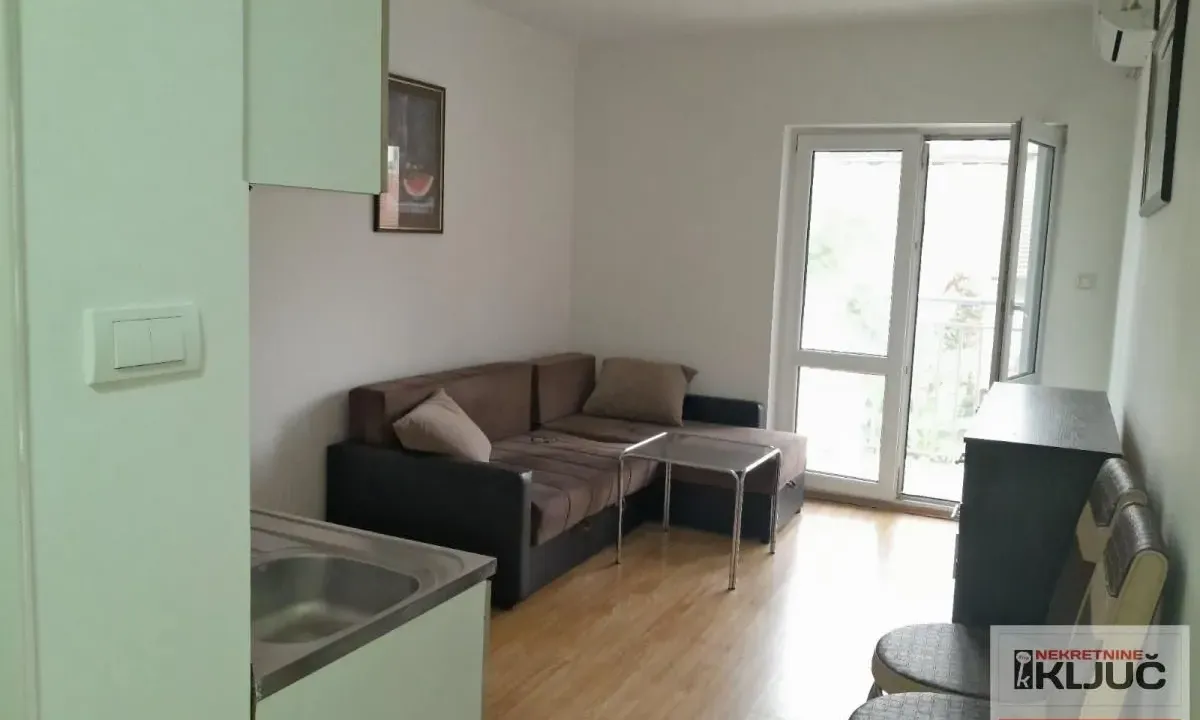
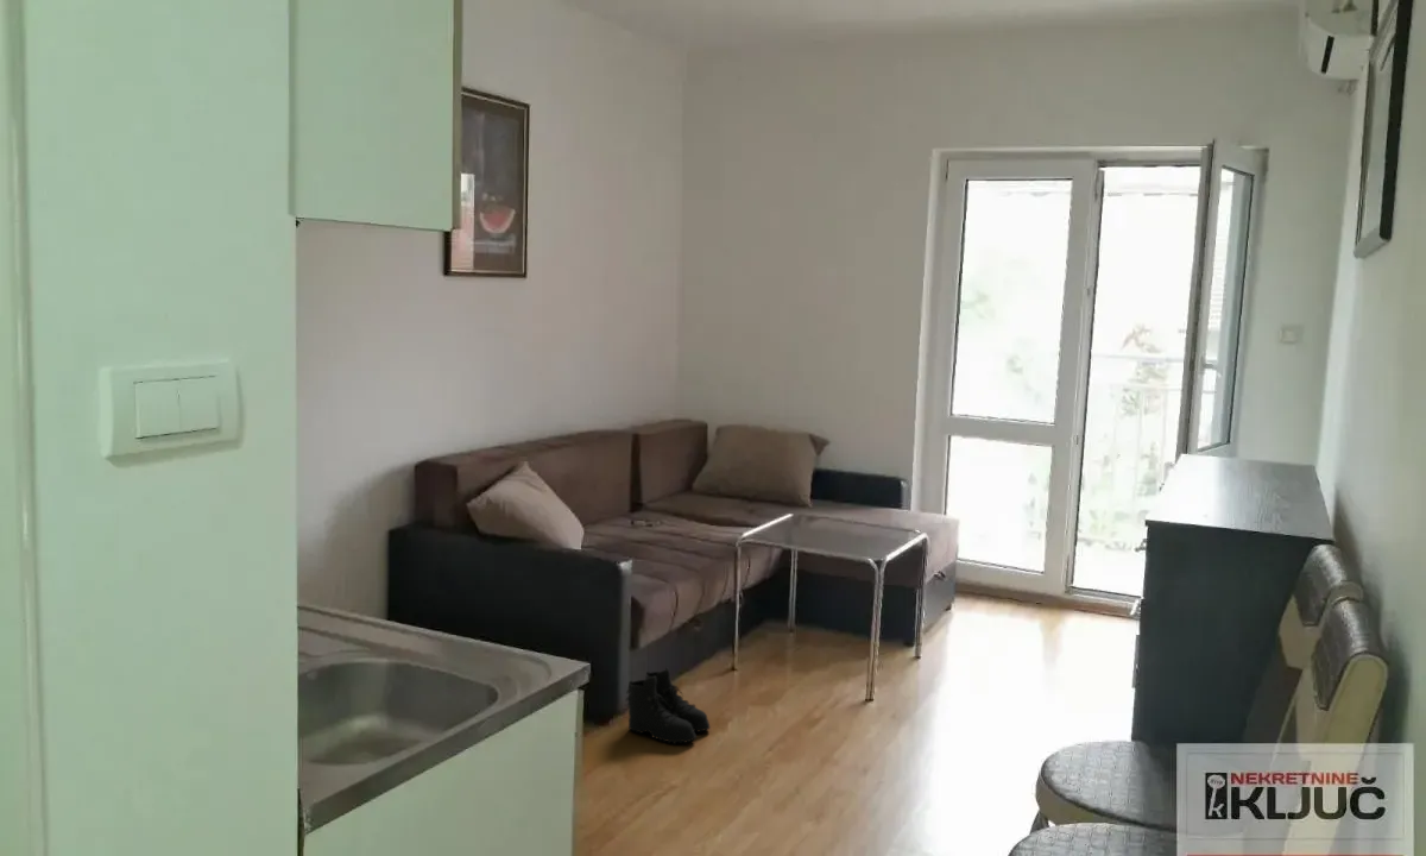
+ boots (668, 701)
